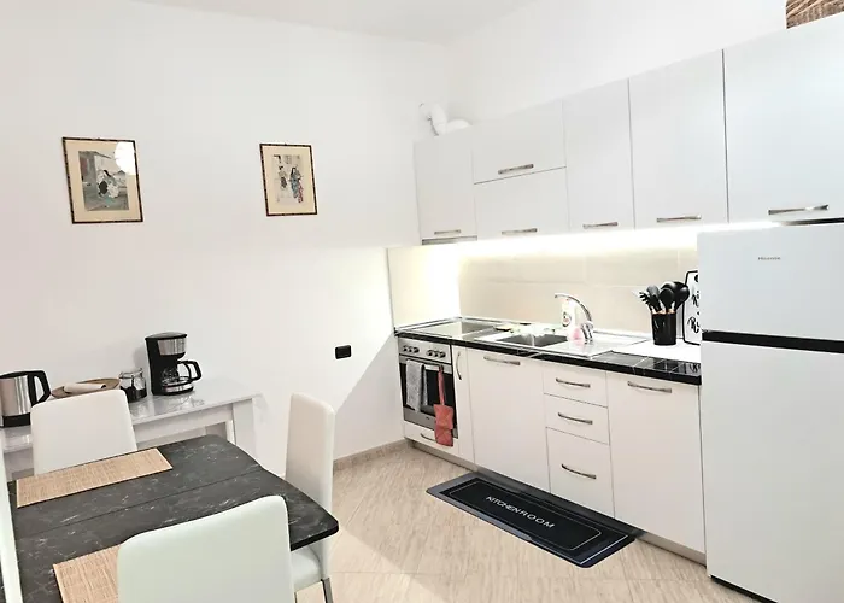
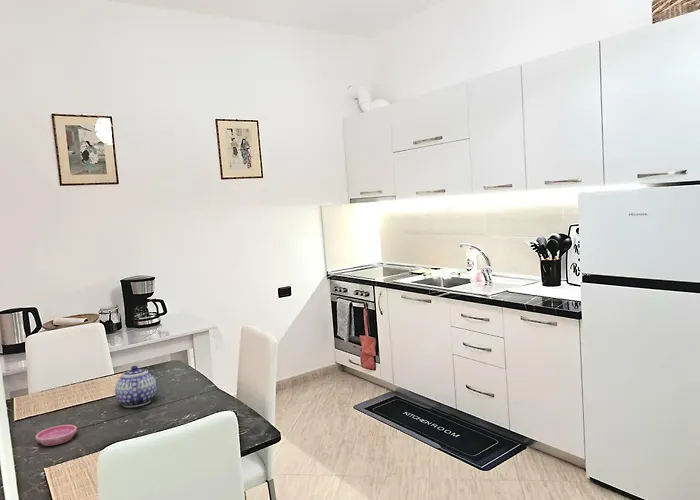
+ saucer (56, 435)
+ teapot (135, 384)
